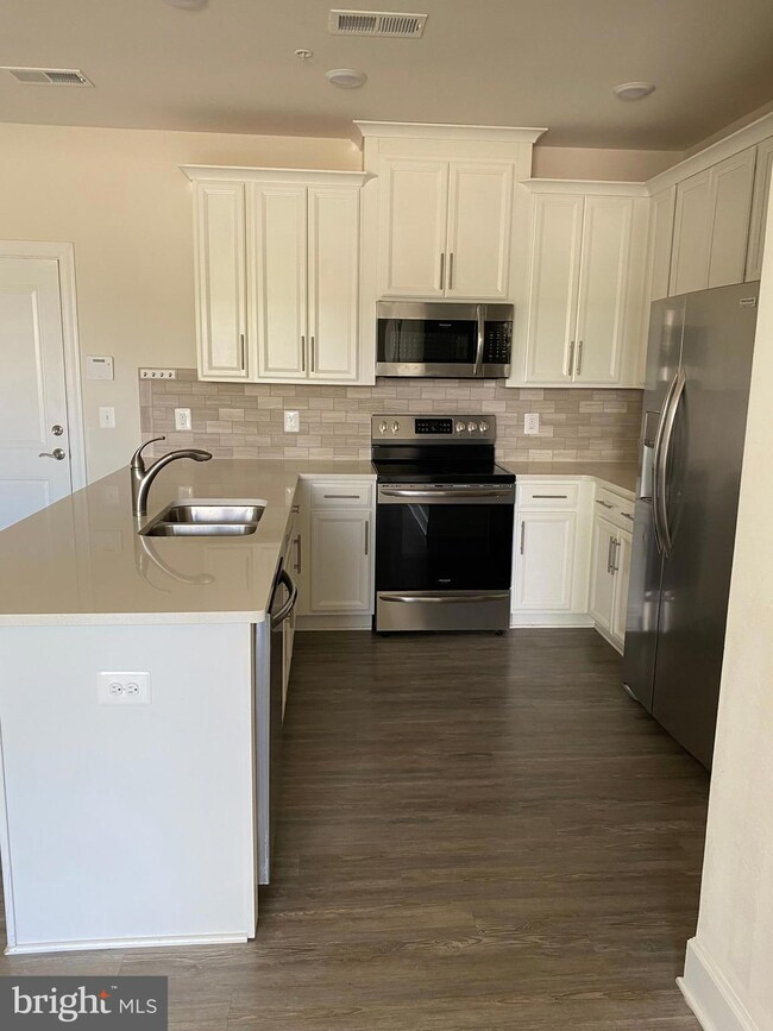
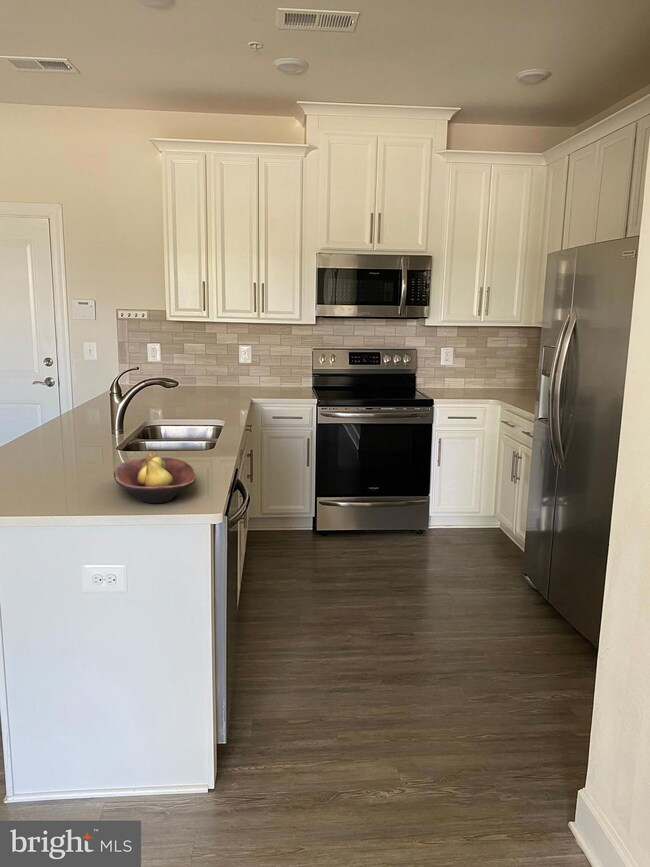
+ fruit bowl (155, 473)
